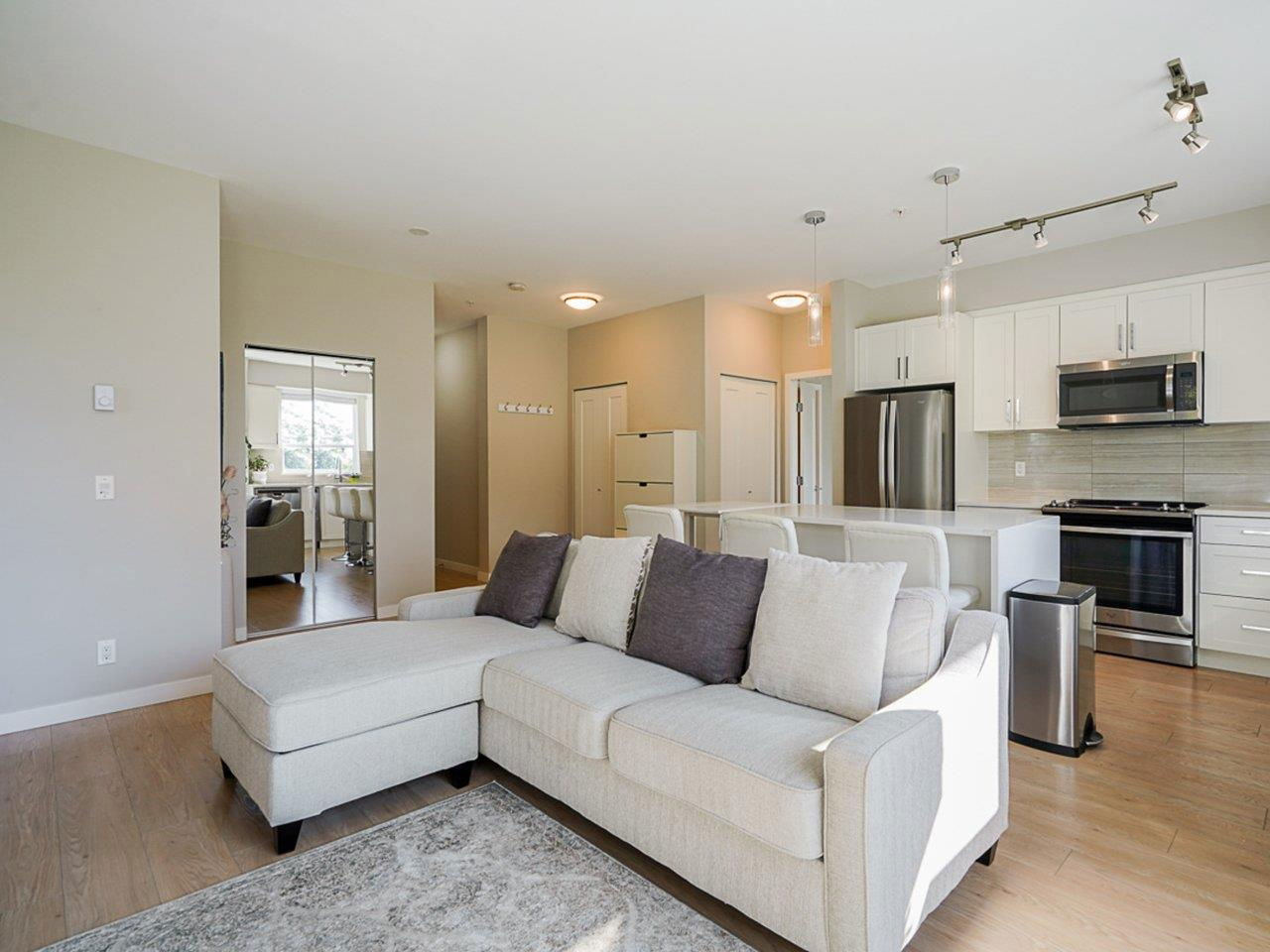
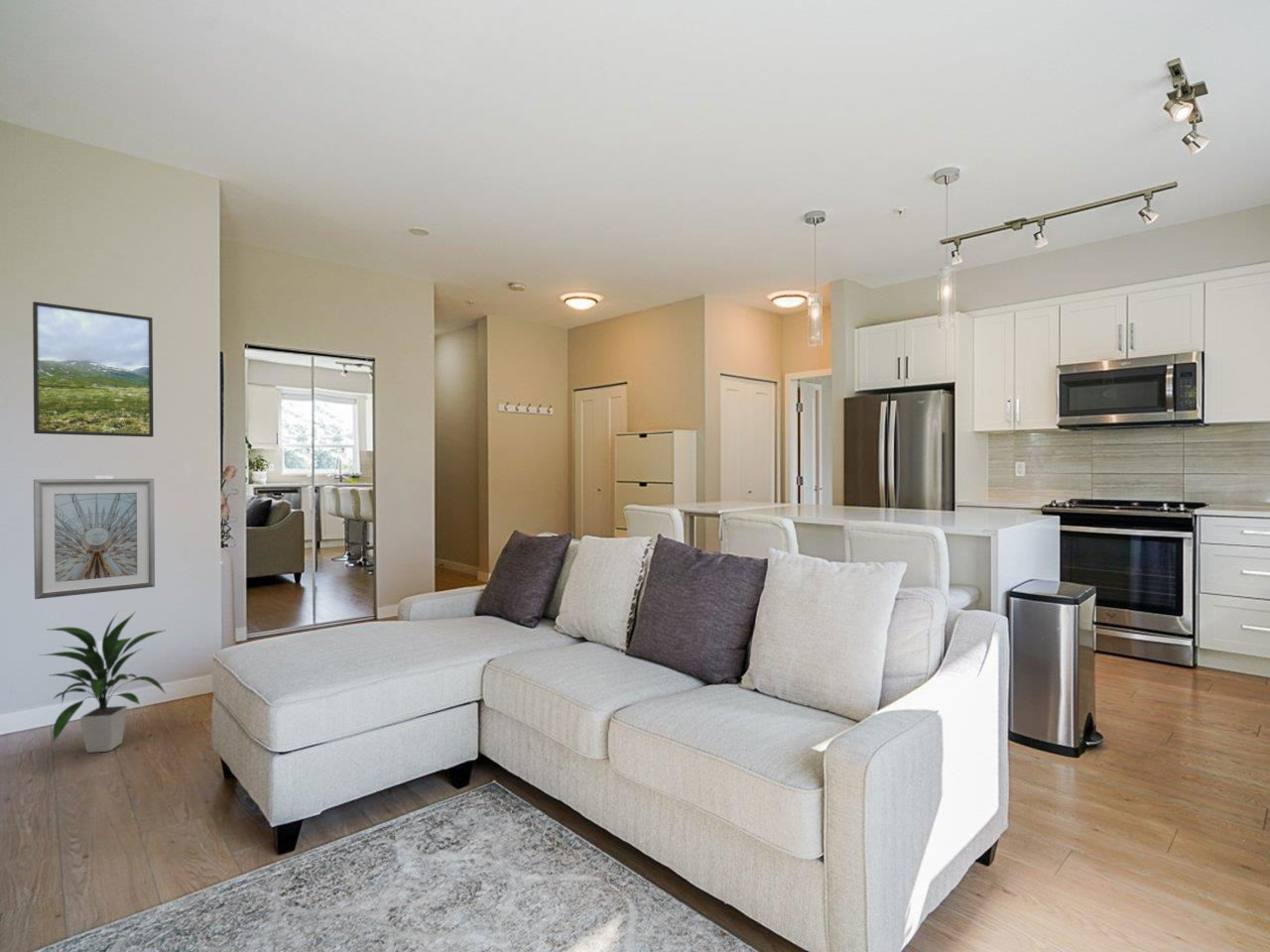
+ picture frame (96, 536)
+ indoor plant (97, 680)
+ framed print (95, 372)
